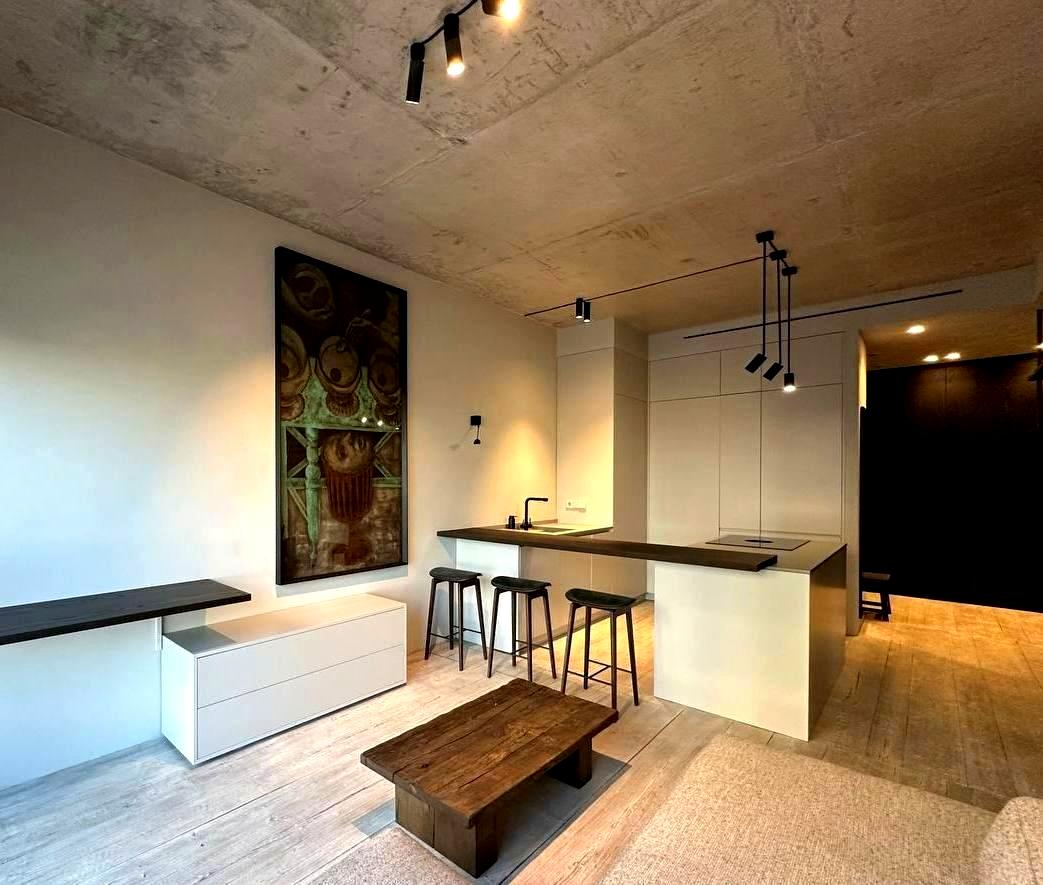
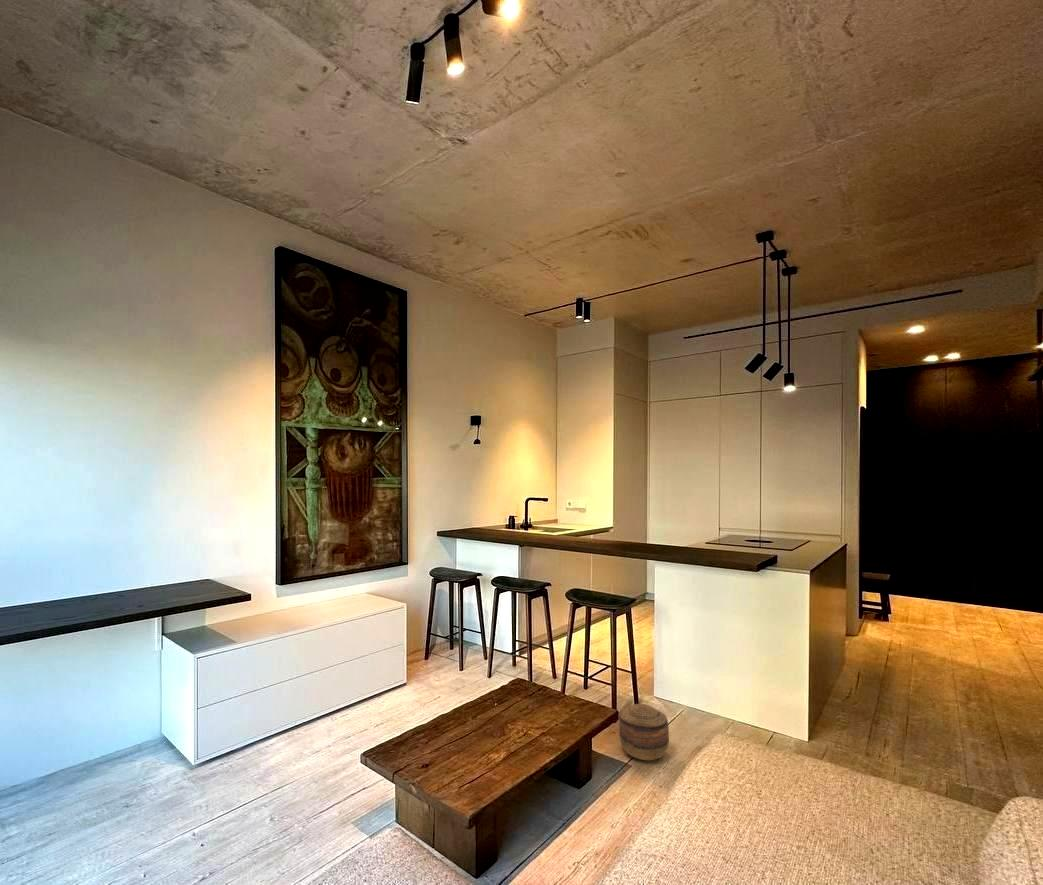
+ basket (643, 729)
